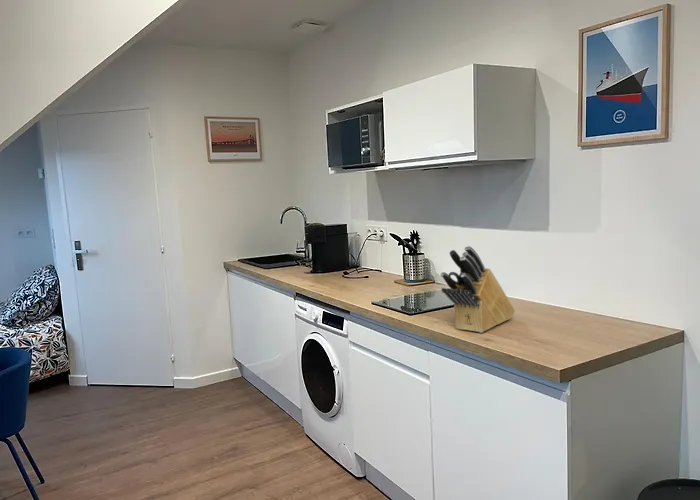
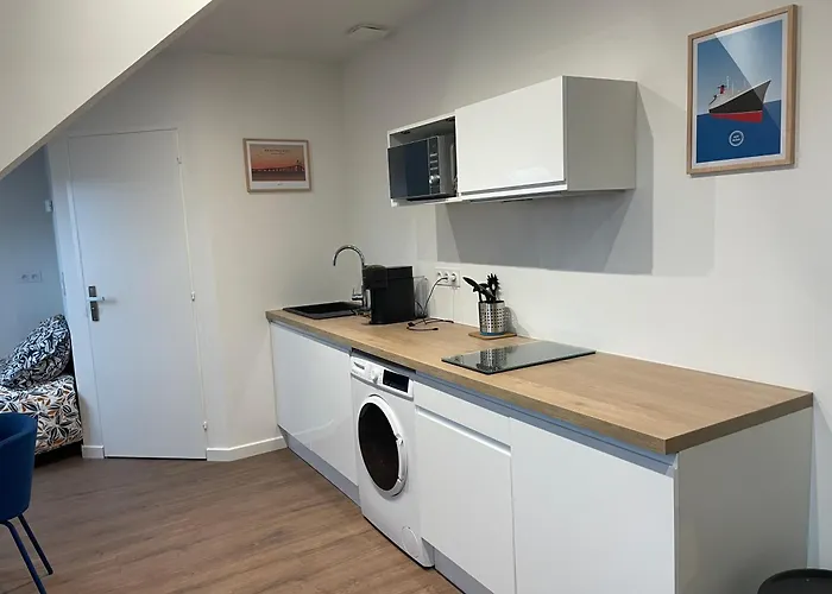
- knife block (478, 284)
